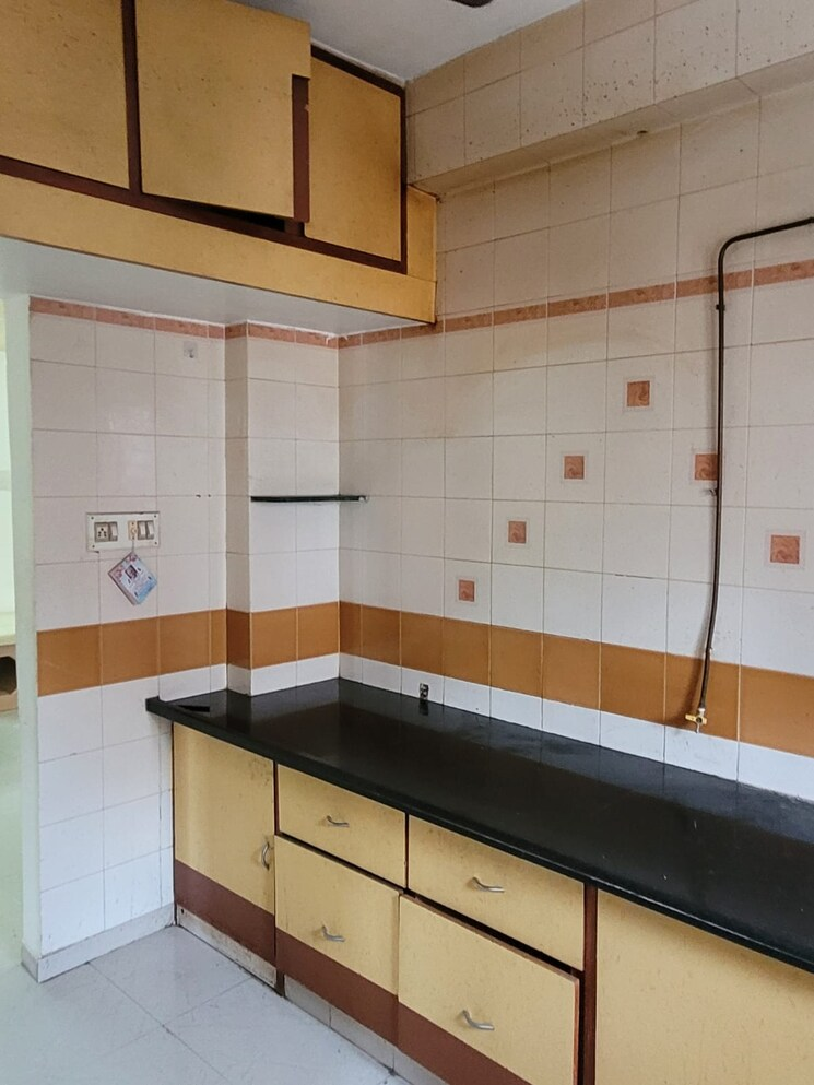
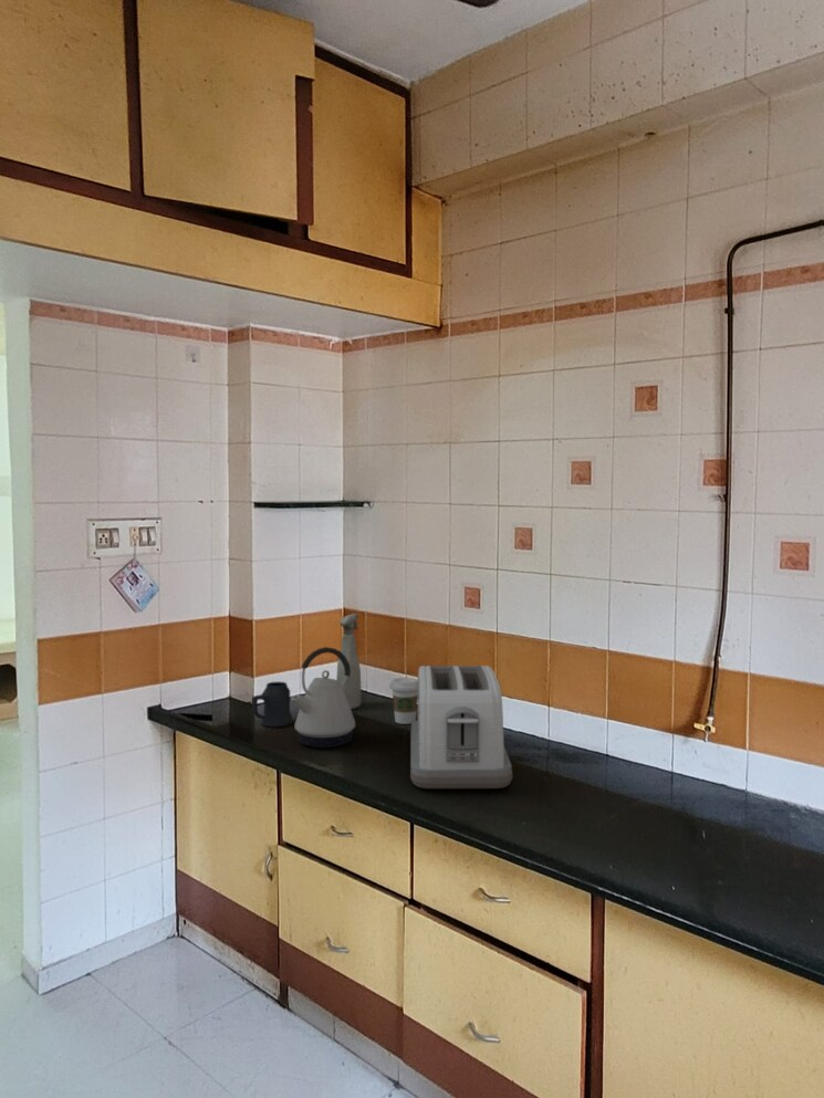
+ coffee cup (405, 700)
+ kettle (323, 694)
+ mug (272, 703)
+ toaster (457, 717)
+ spray bottle (348, 660)
